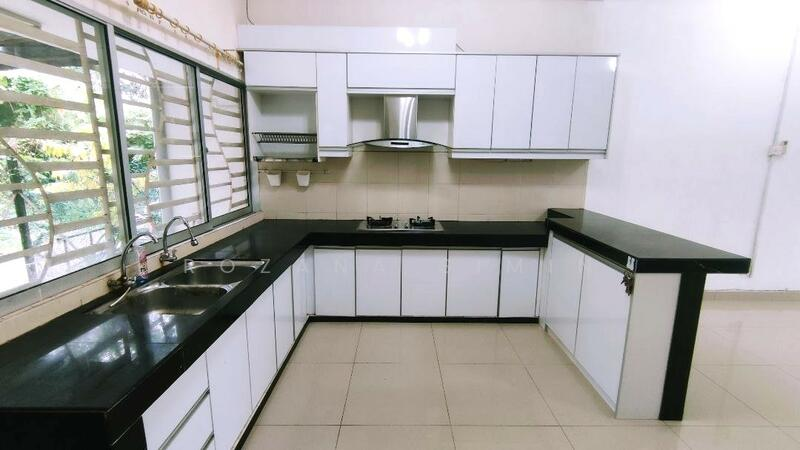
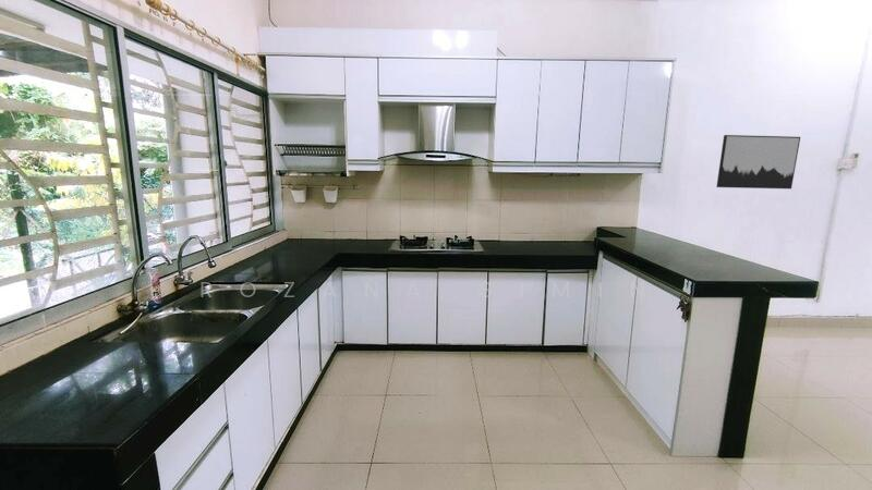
+ wall art (758, 162)
